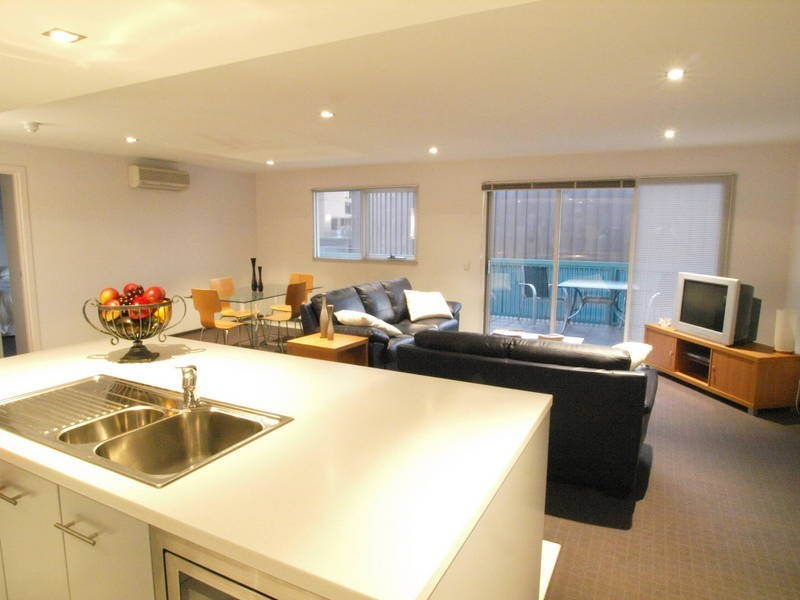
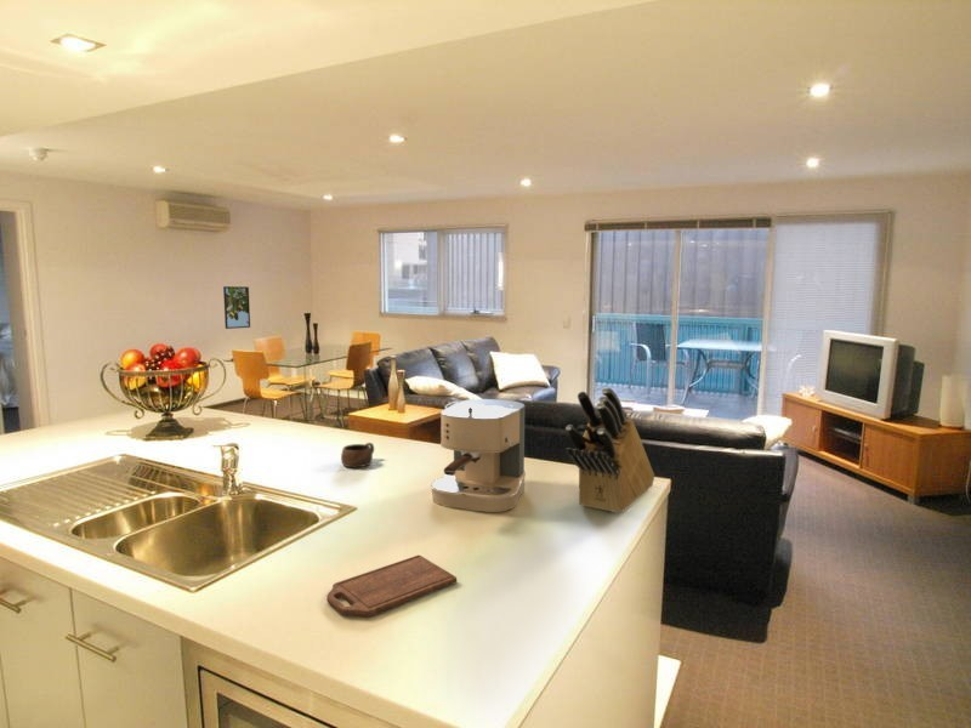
+ cutting board (388, 585)
+ coffee maker (477, 450)
+ knife block (613, 442)
+ cup (360, 454)
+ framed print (237, 307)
